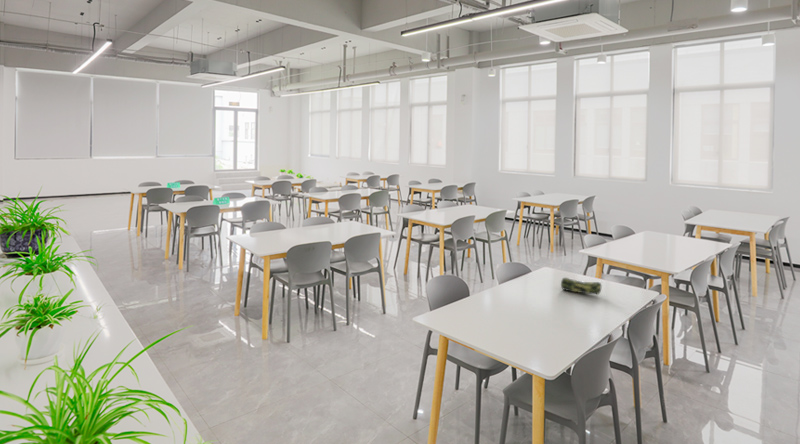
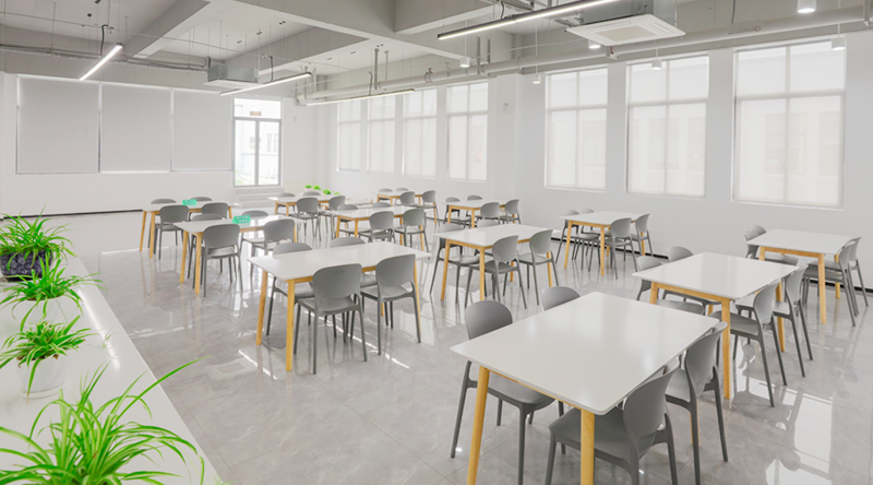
- pencil case (581, 286)
